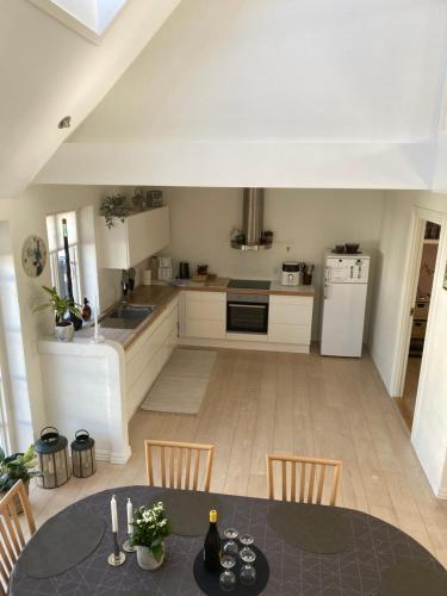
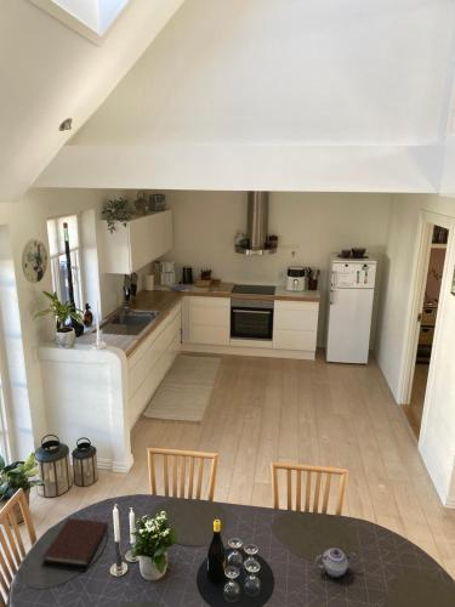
+ teapot (335, 560)
+ notebook (76, 540)
